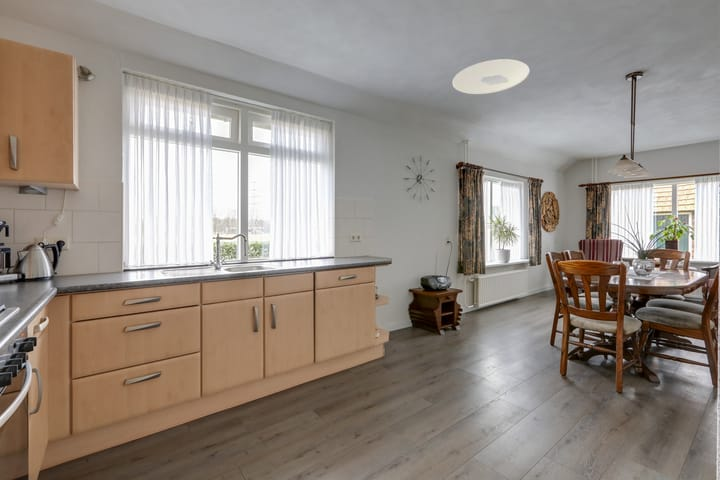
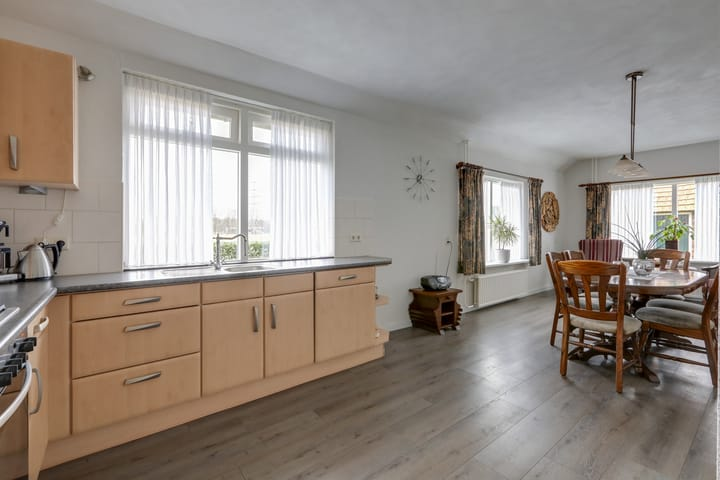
- ceiling light (489, 75)
